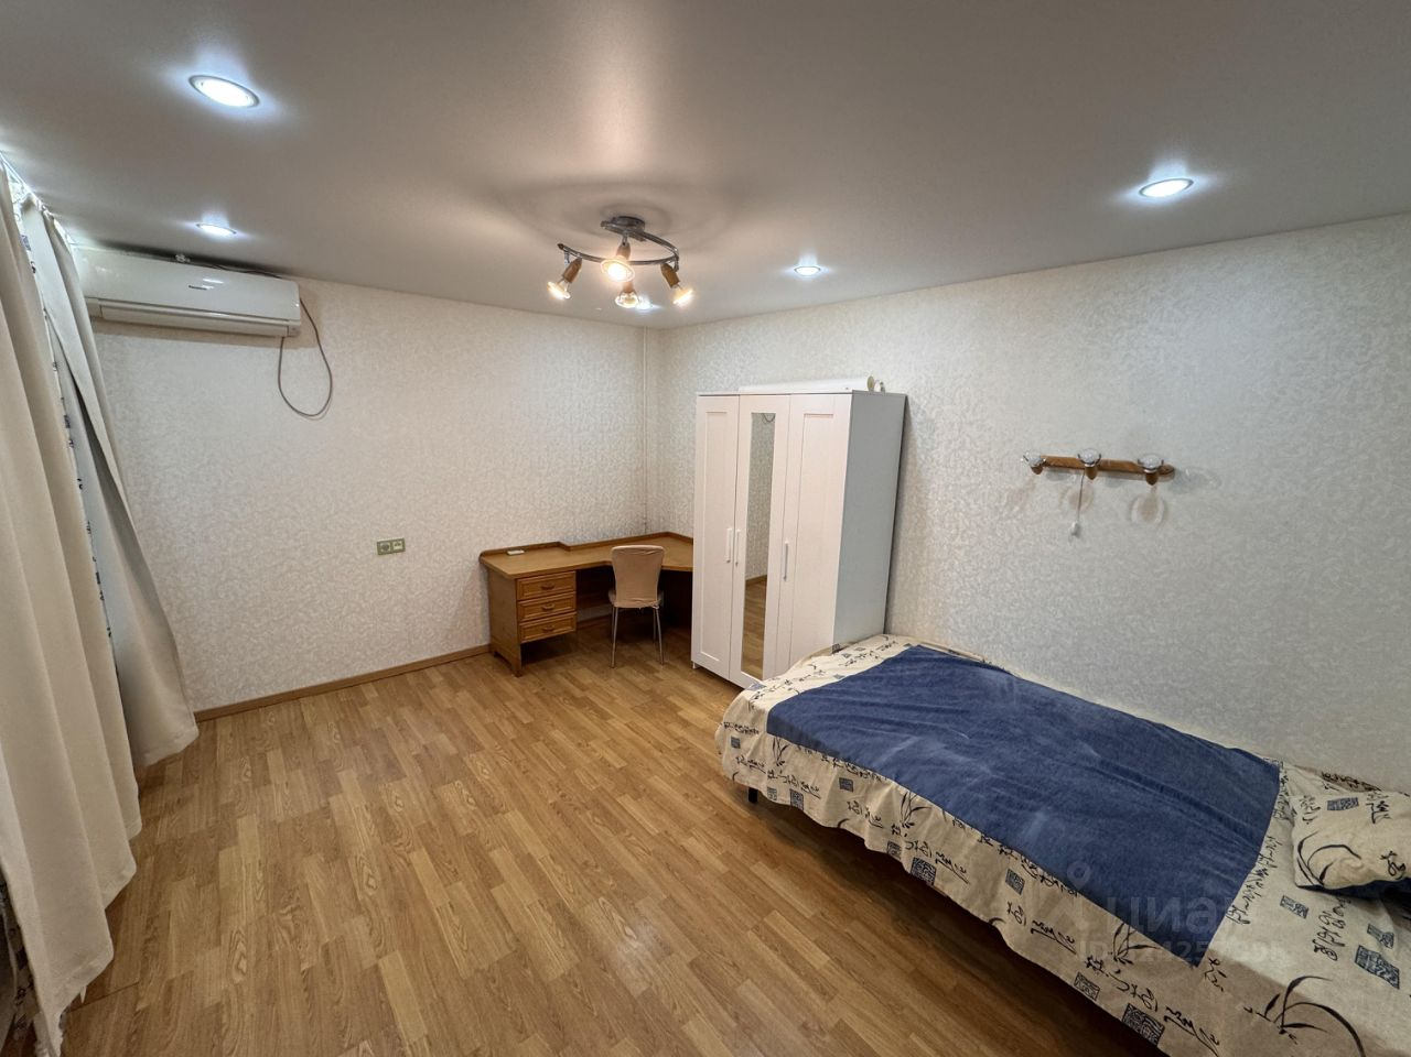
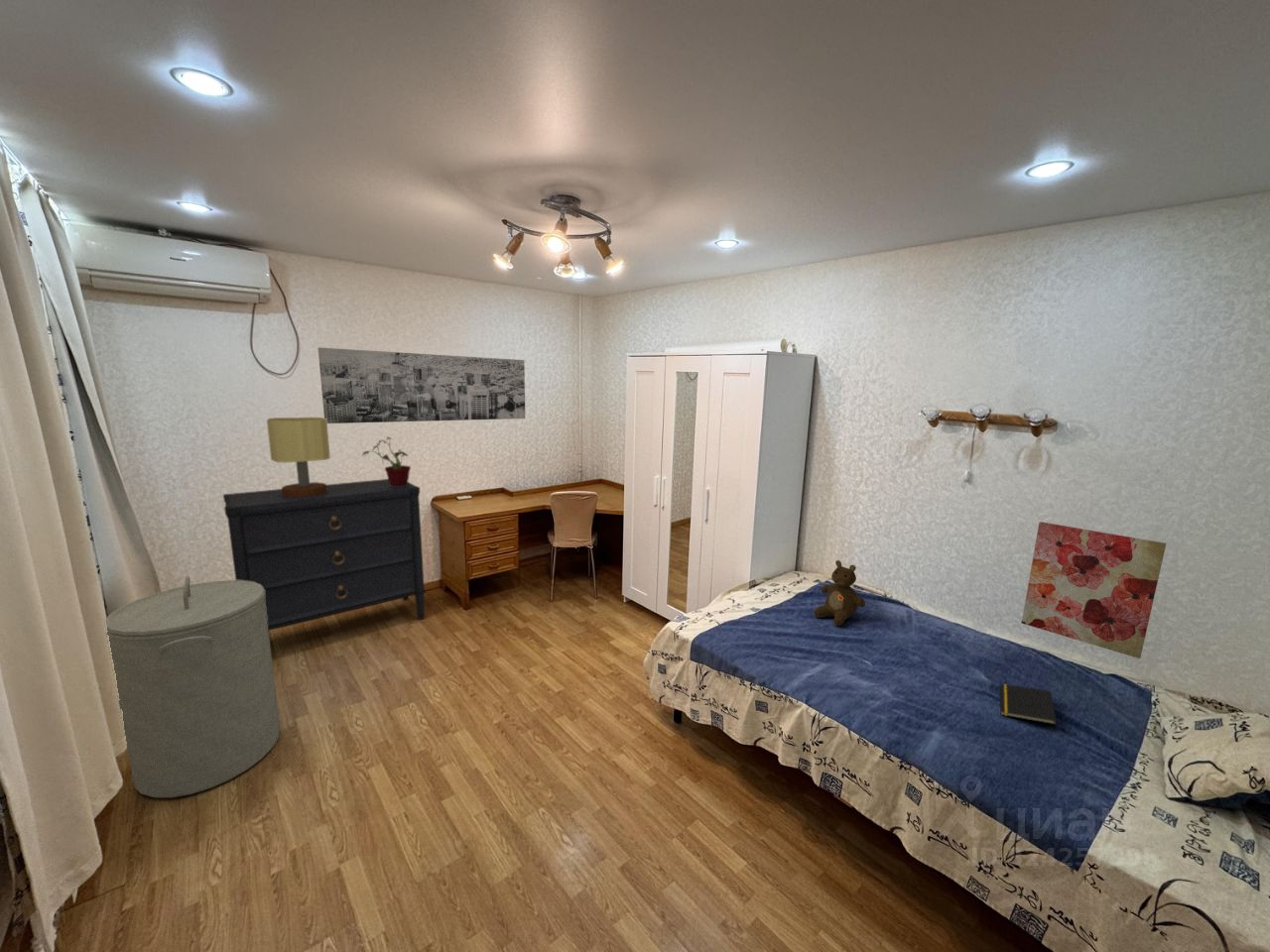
+ teddy bear (838, 591)
+ notepad (1026, 702)
+ table lamp (301, 456)
+ wall art (436, 388)
+ potted plant (386, 459)
+ dresser (332, 561)
+ wall art (1087, 586)
+ laundry hamper (199, 668)
